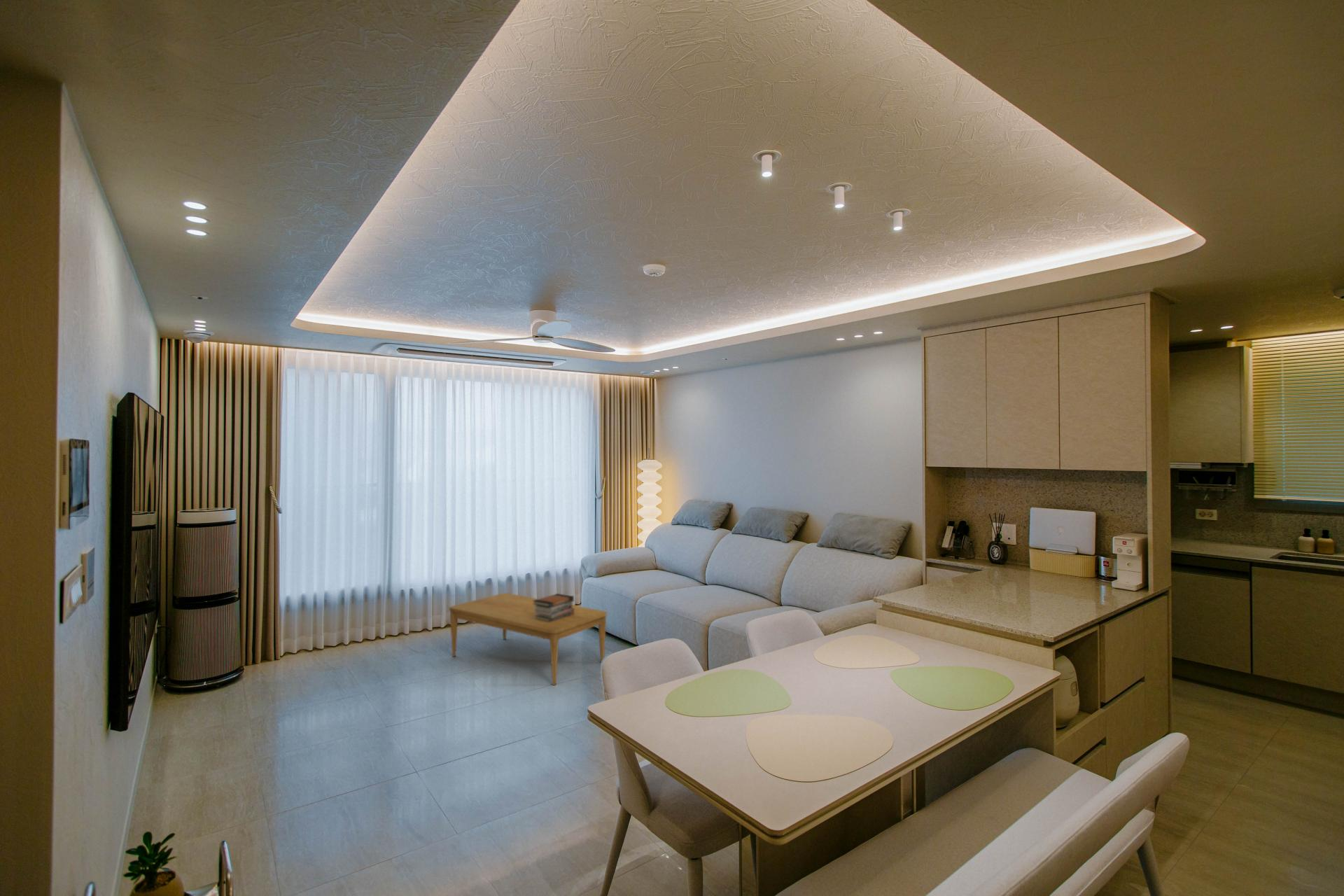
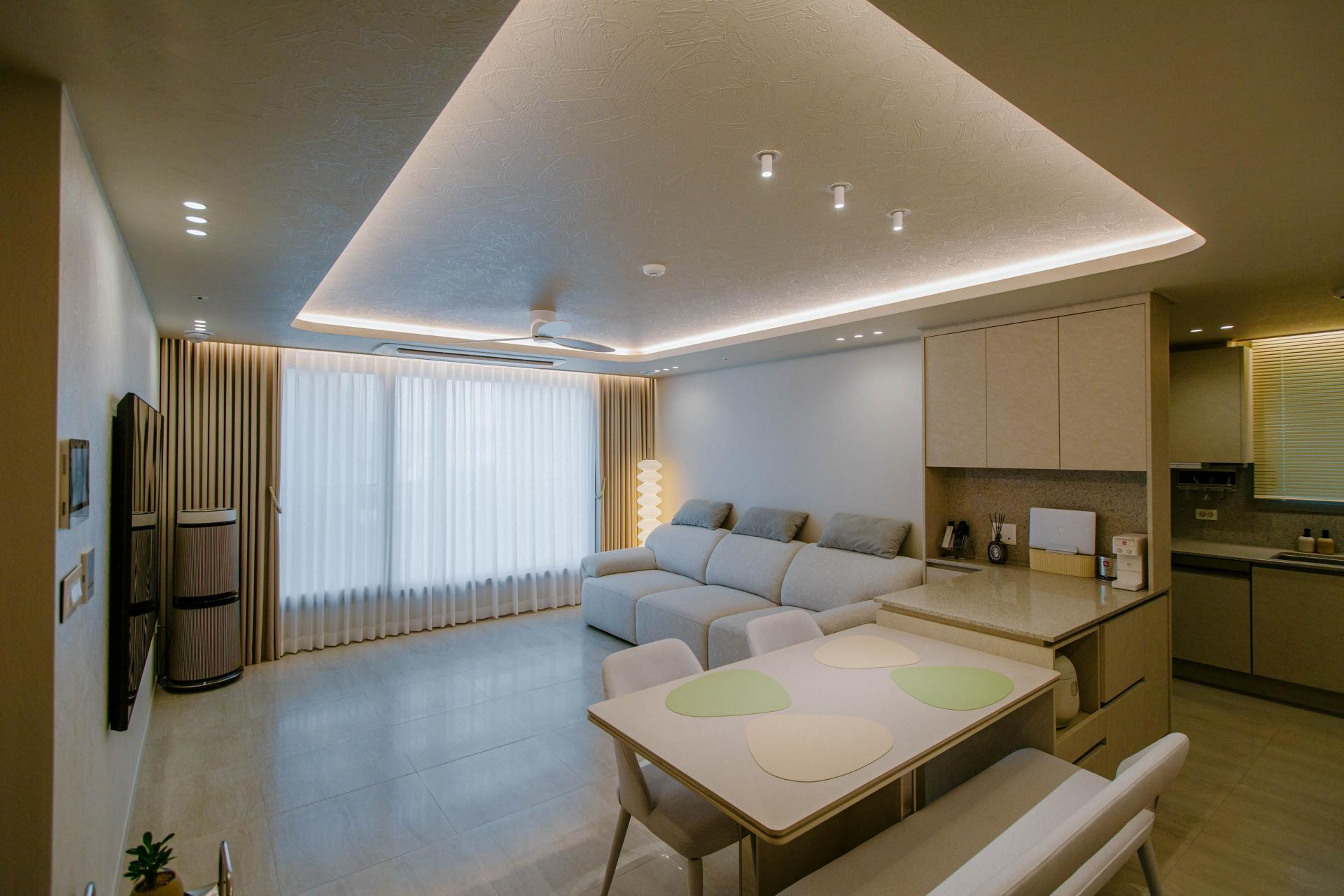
- coffee table (526, 634)
- book stack (554, 607)
